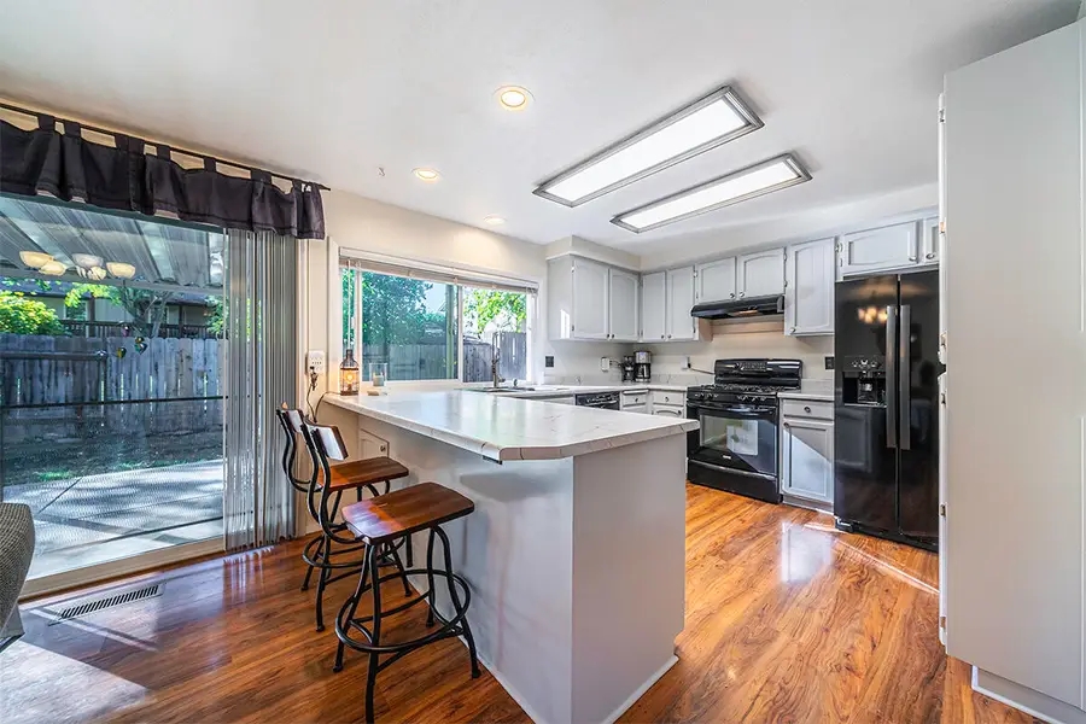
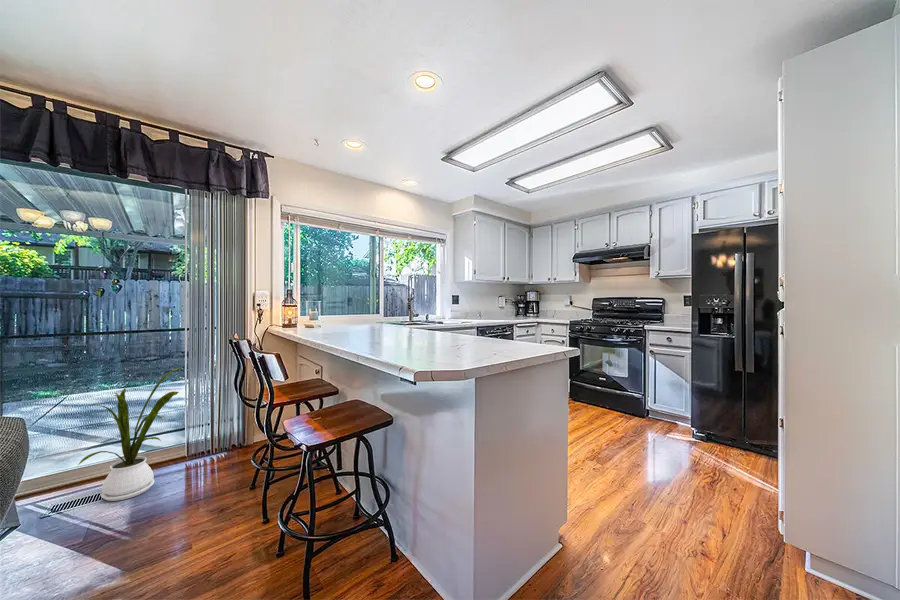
+ house plant (135, 431)
